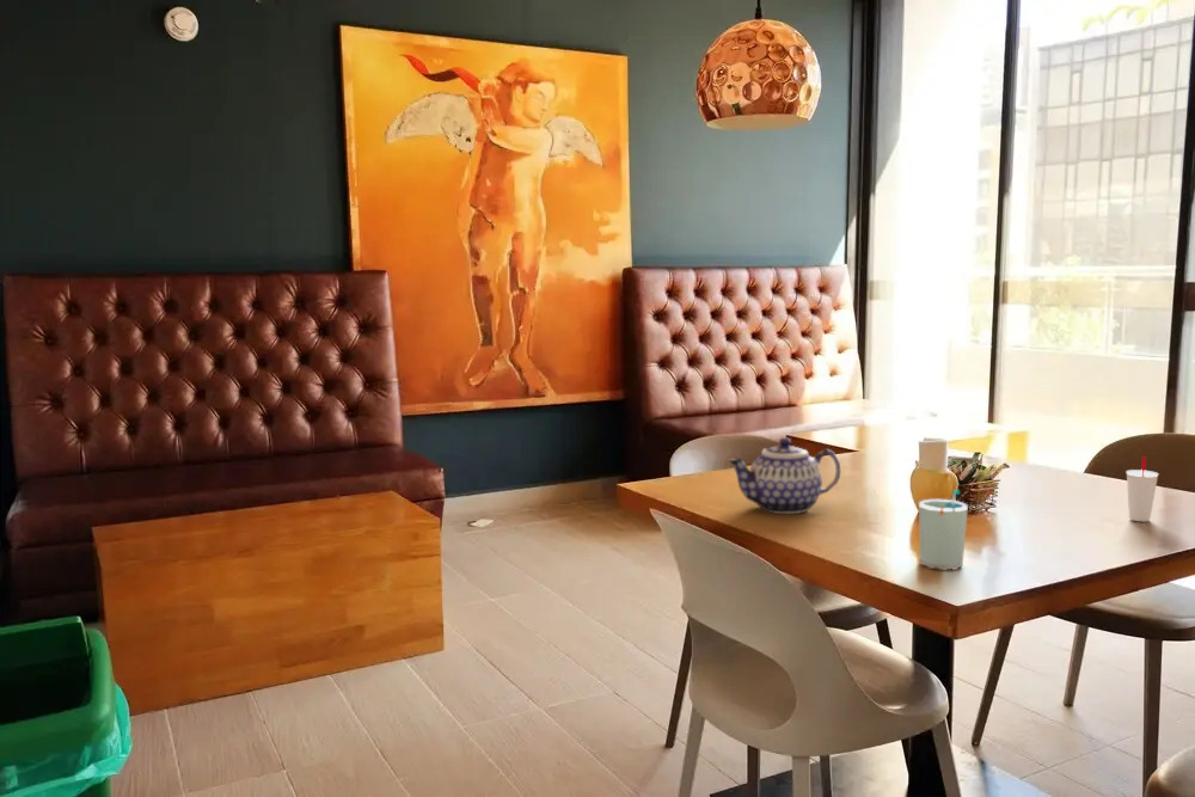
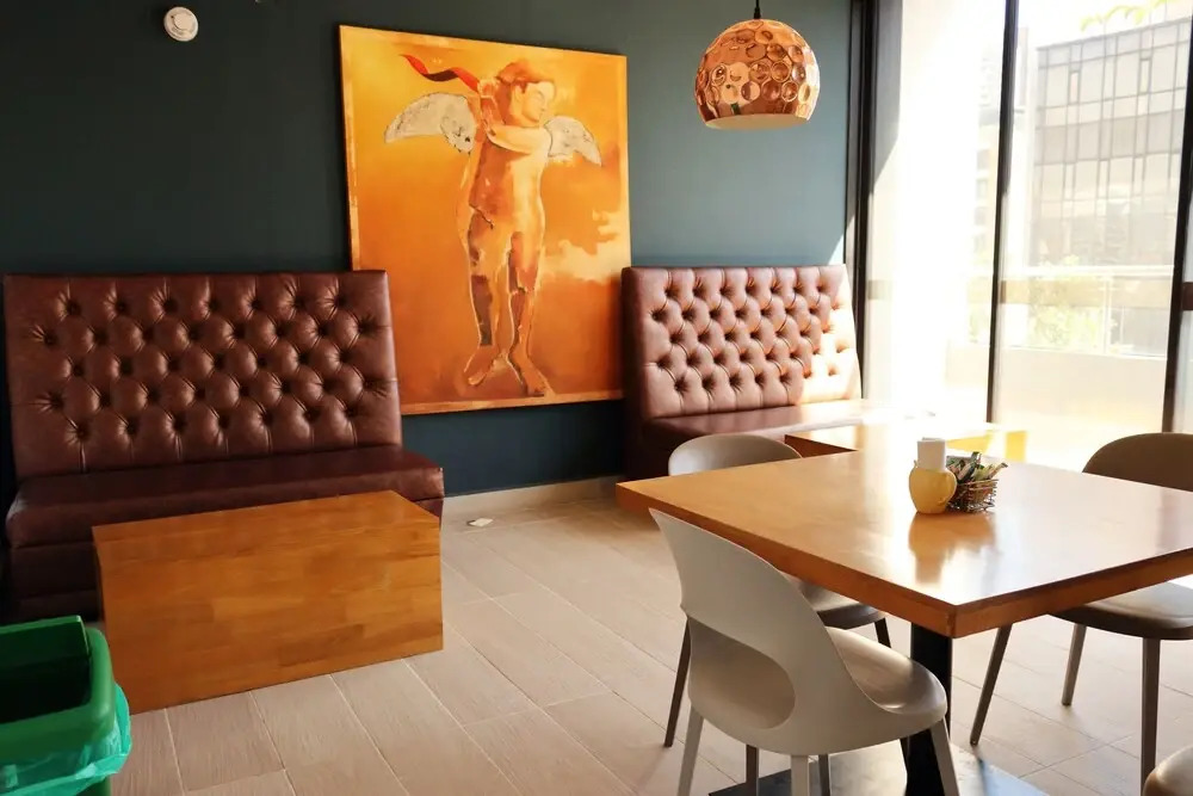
- cup (1141, 488)
- cup (942, 528)
- teapot (784, 473)
